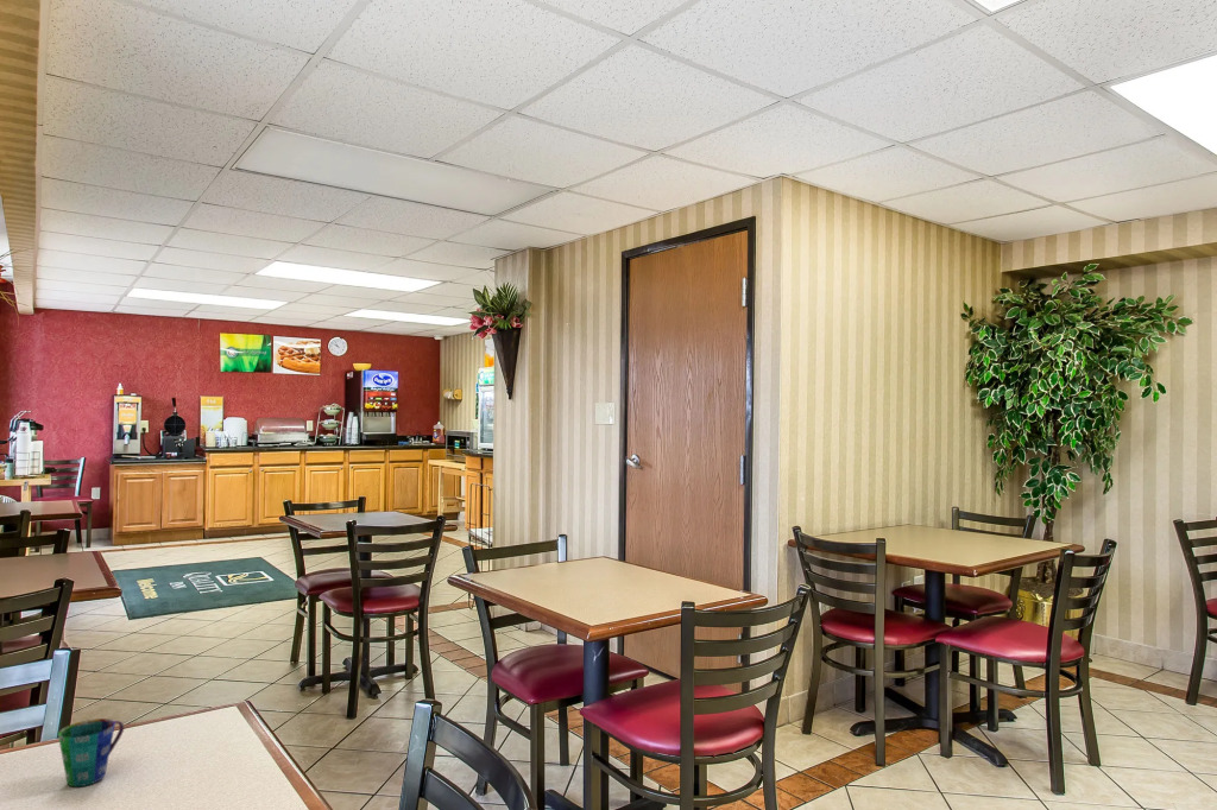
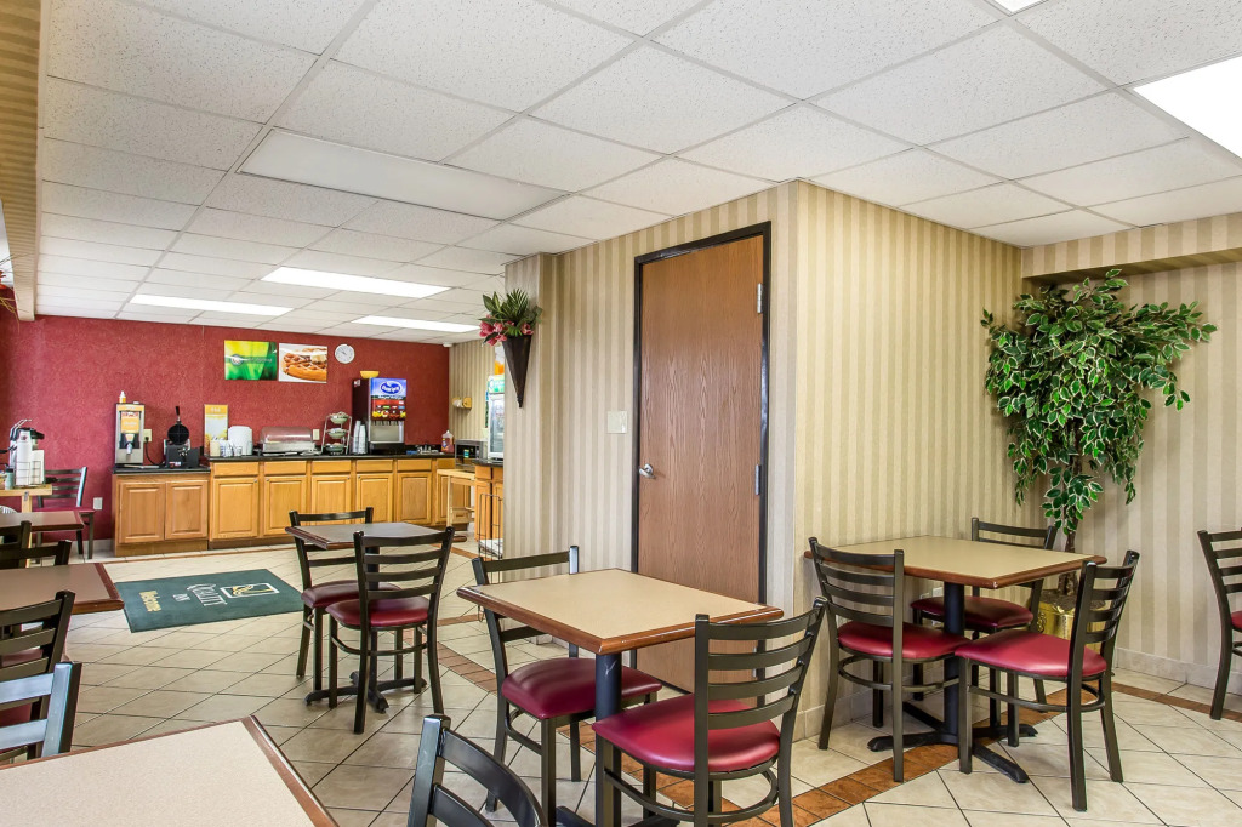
- cup (93, 751)
